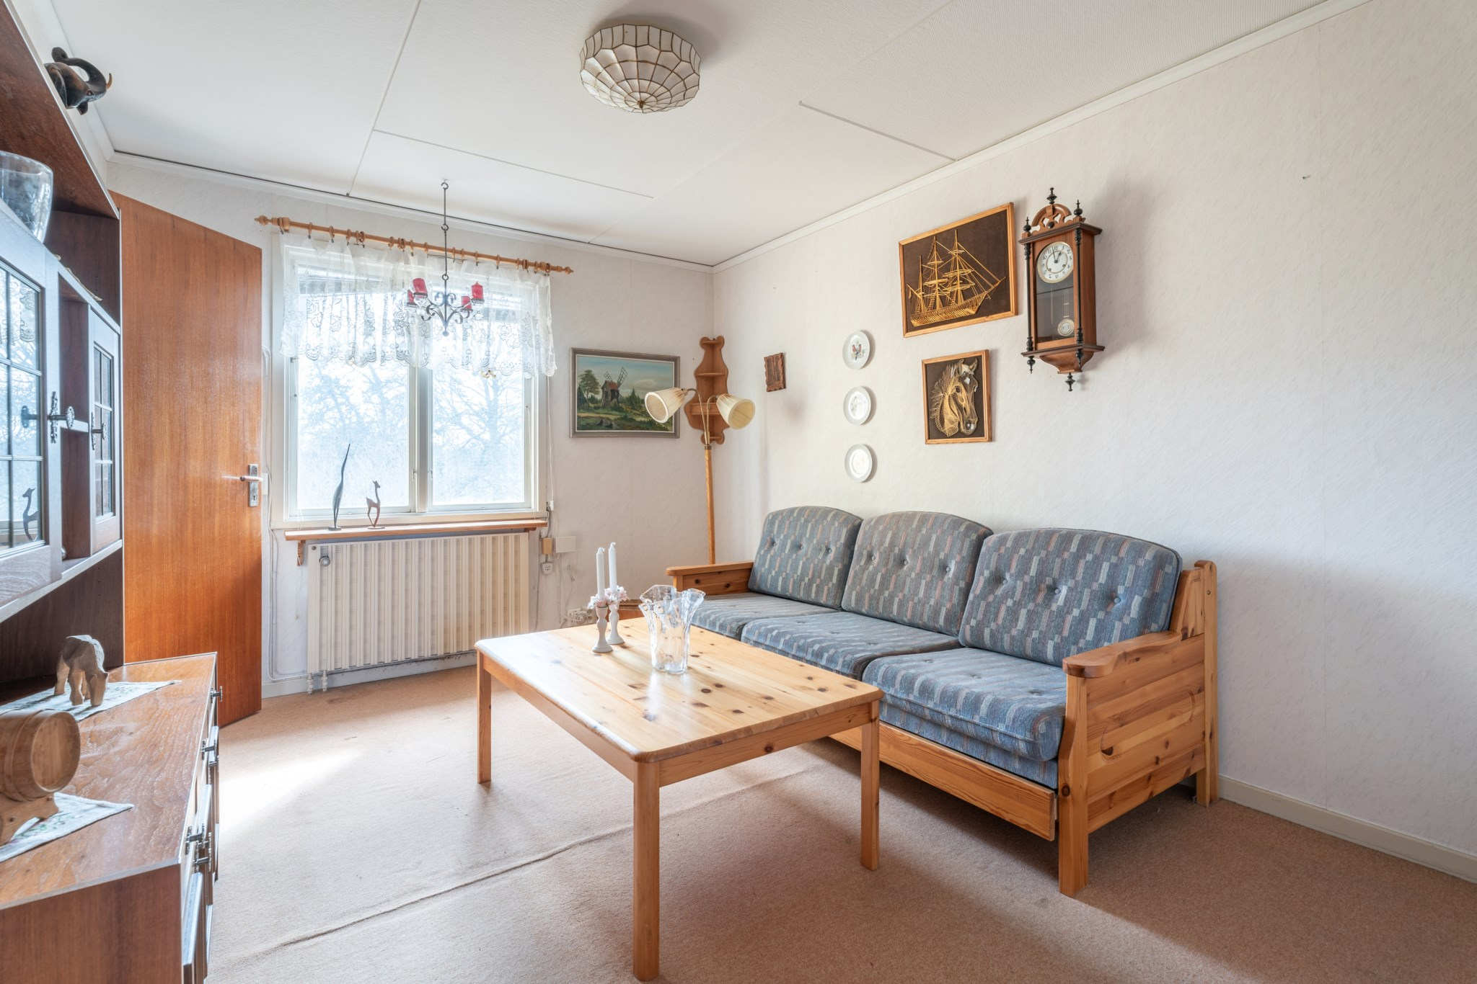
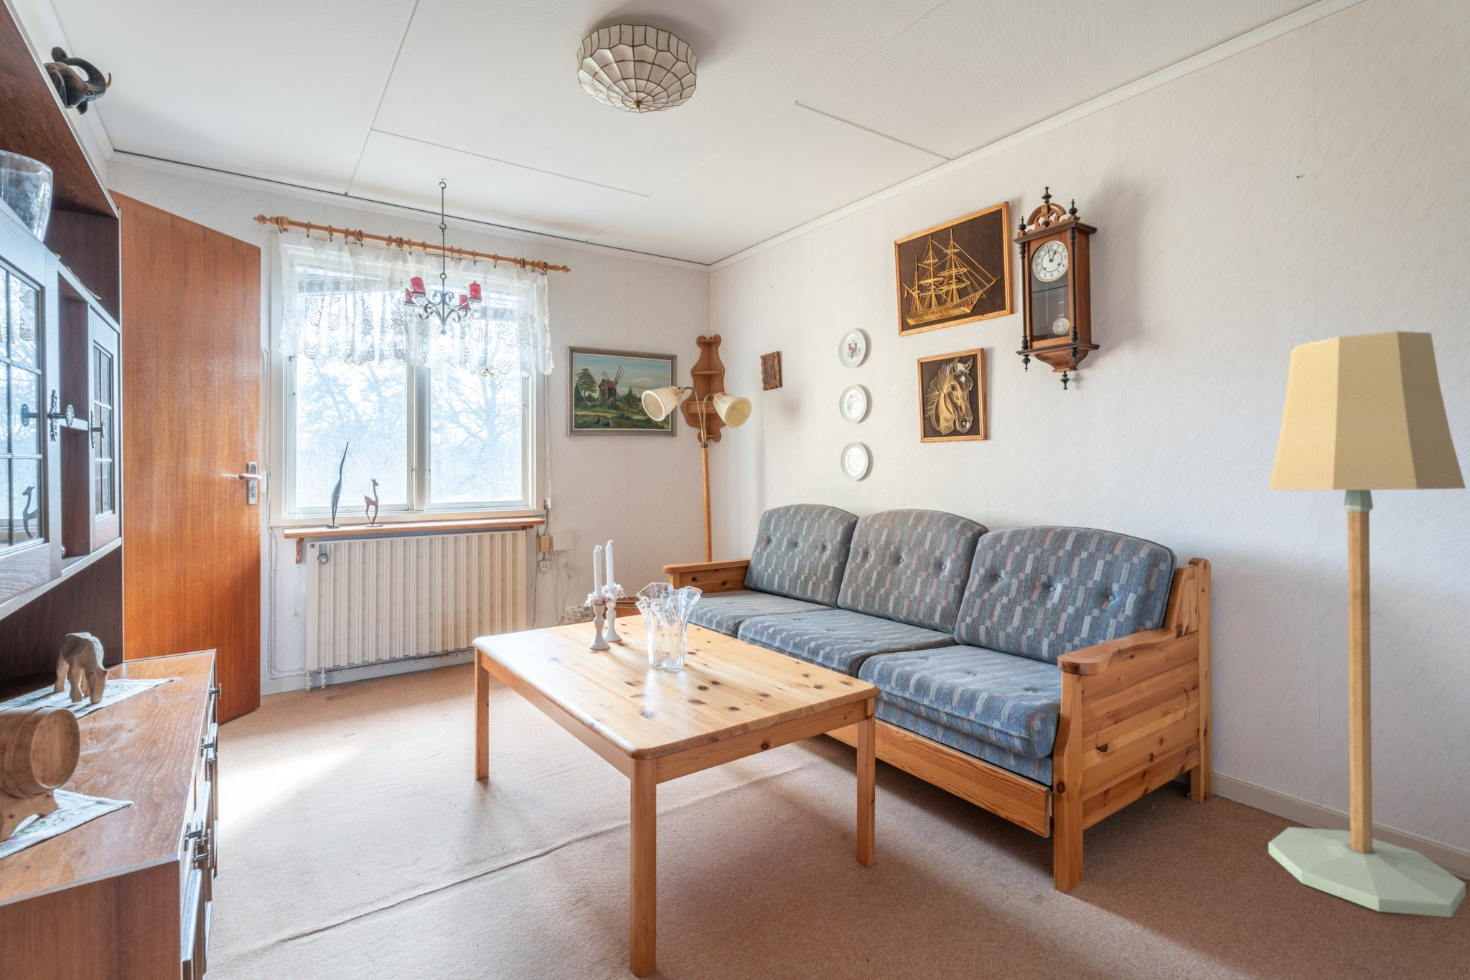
+ floor lamp (1358, 608)
